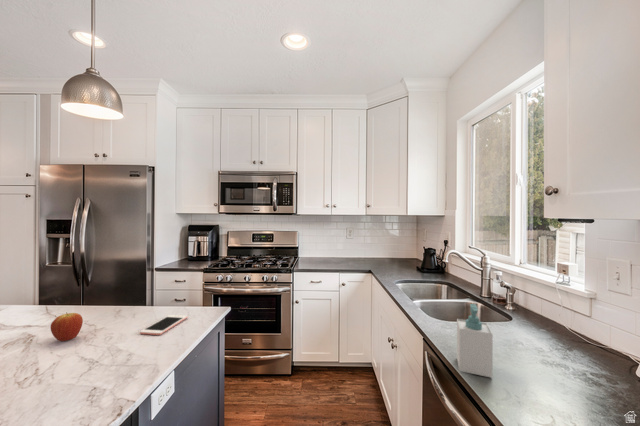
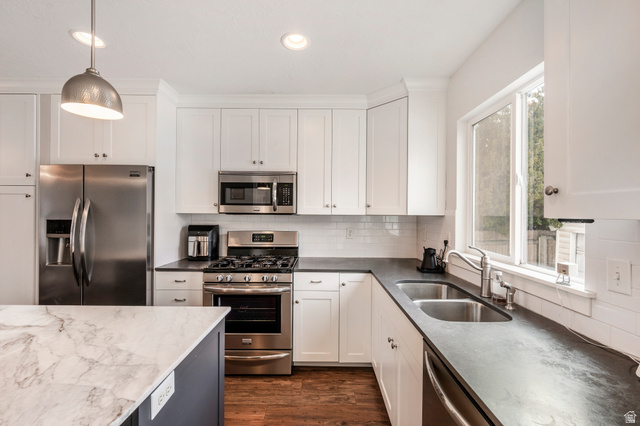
- cell phone (165, 324)
- soap bottle (473, 336)
- fruit (67, 325)
